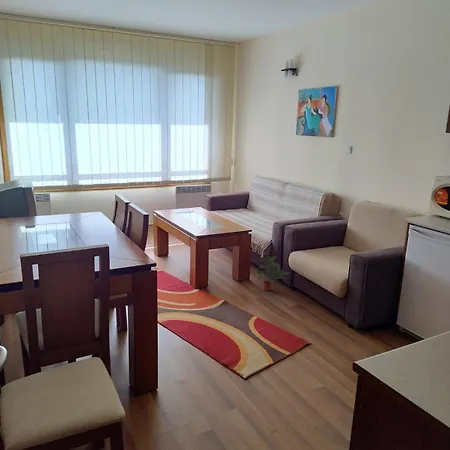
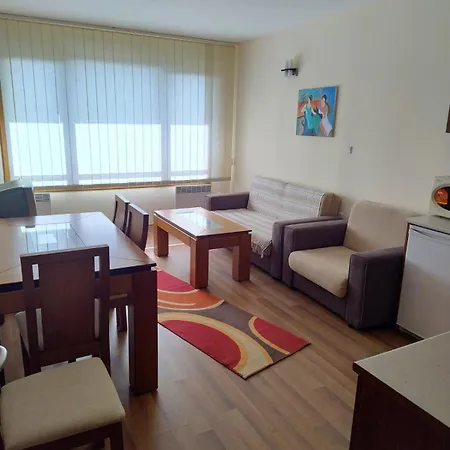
- potted plant (273, 273)
